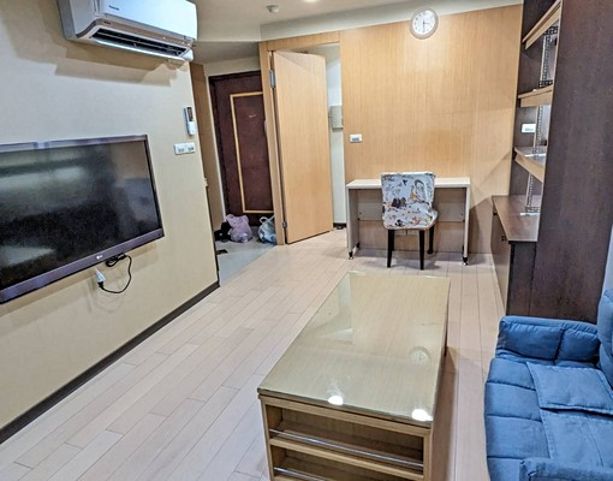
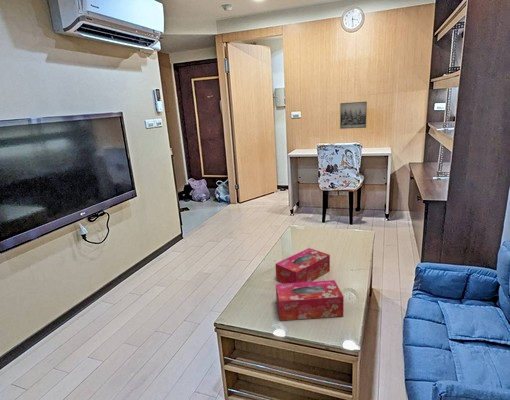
+ tissue box (303, 267)
+ wall art (353, 115)
+ tissue box (308, 299)
